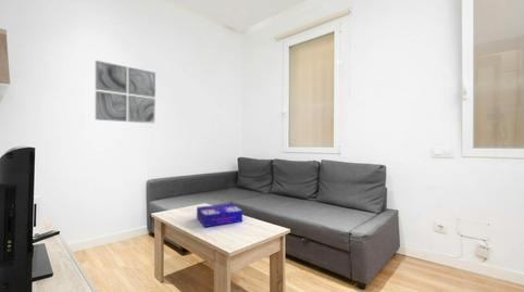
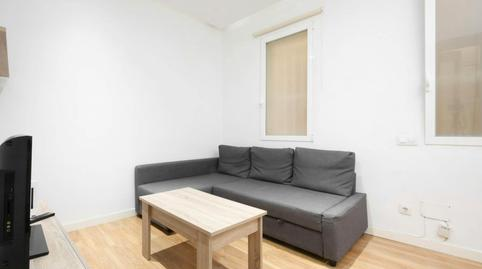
- wall art (126, 94)
- board game (219, 214)
